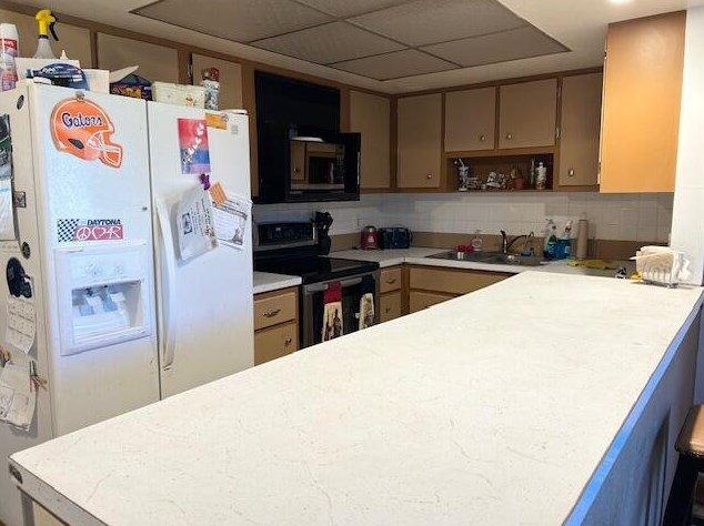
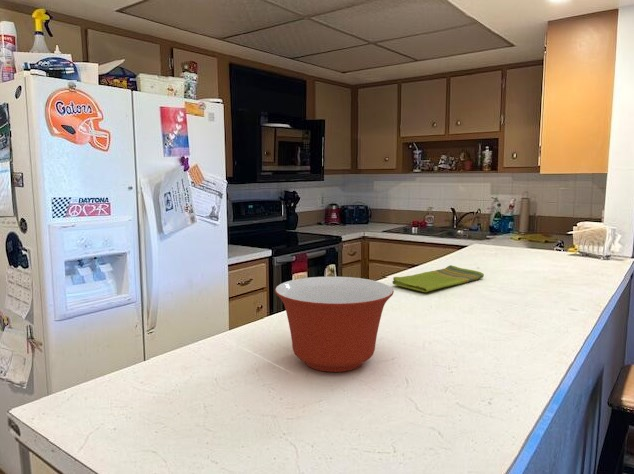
+ dish towel (439, 277)
+ mixing bowl (333, 324)
